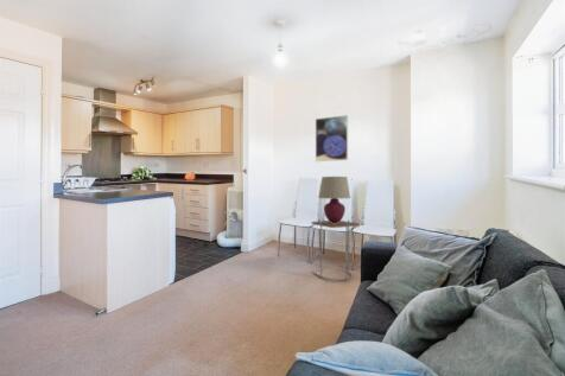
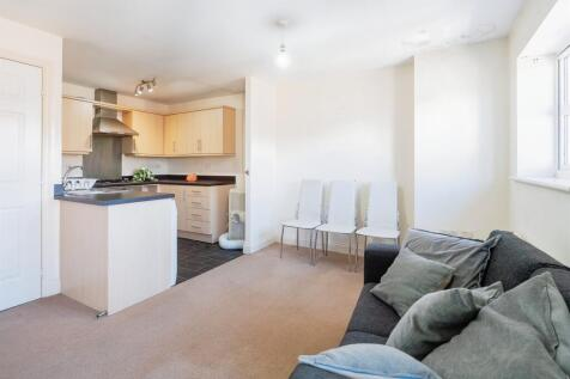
- table lamp (334, 199)
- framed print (331, 139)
- side table (347, 248)
